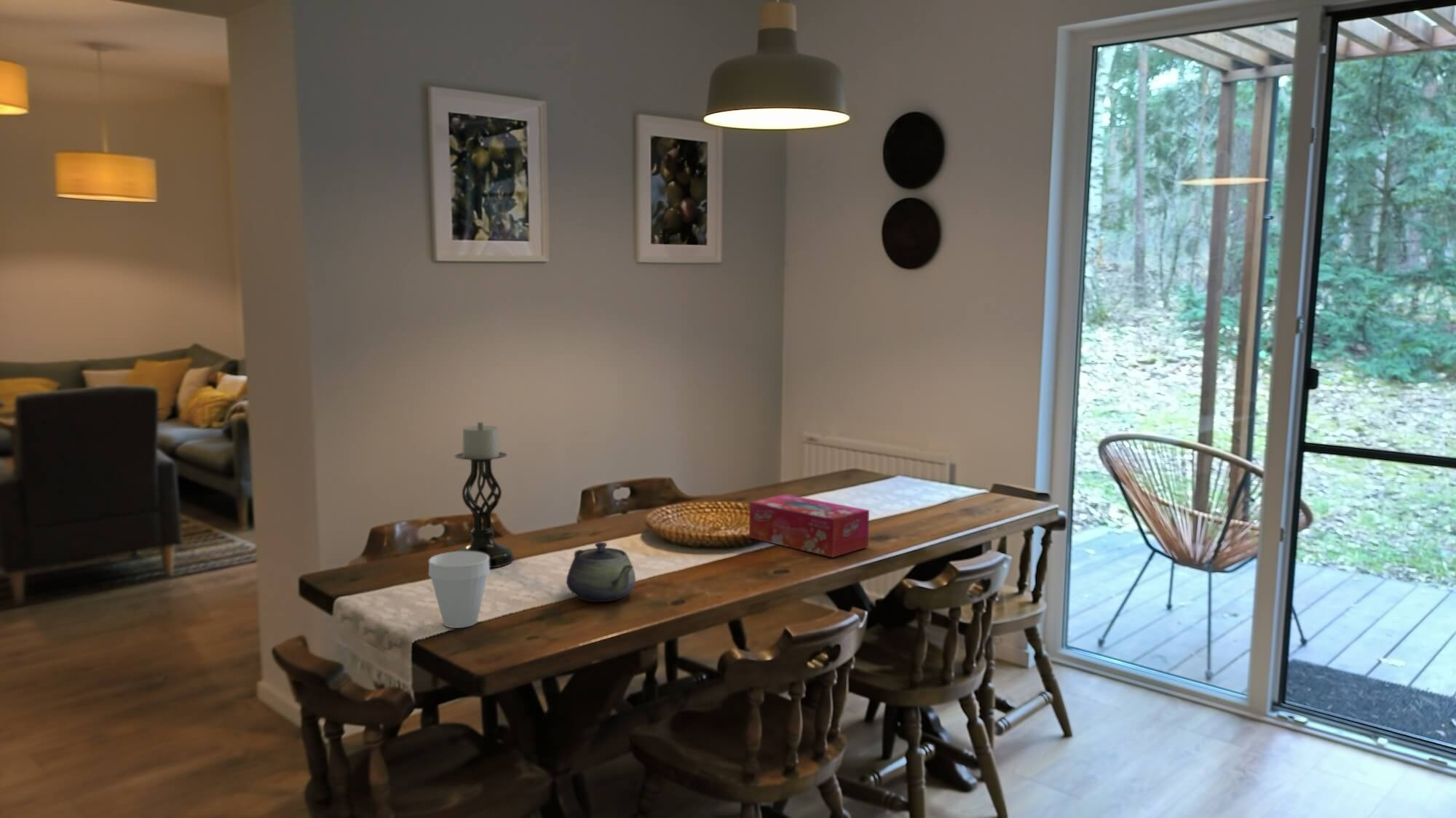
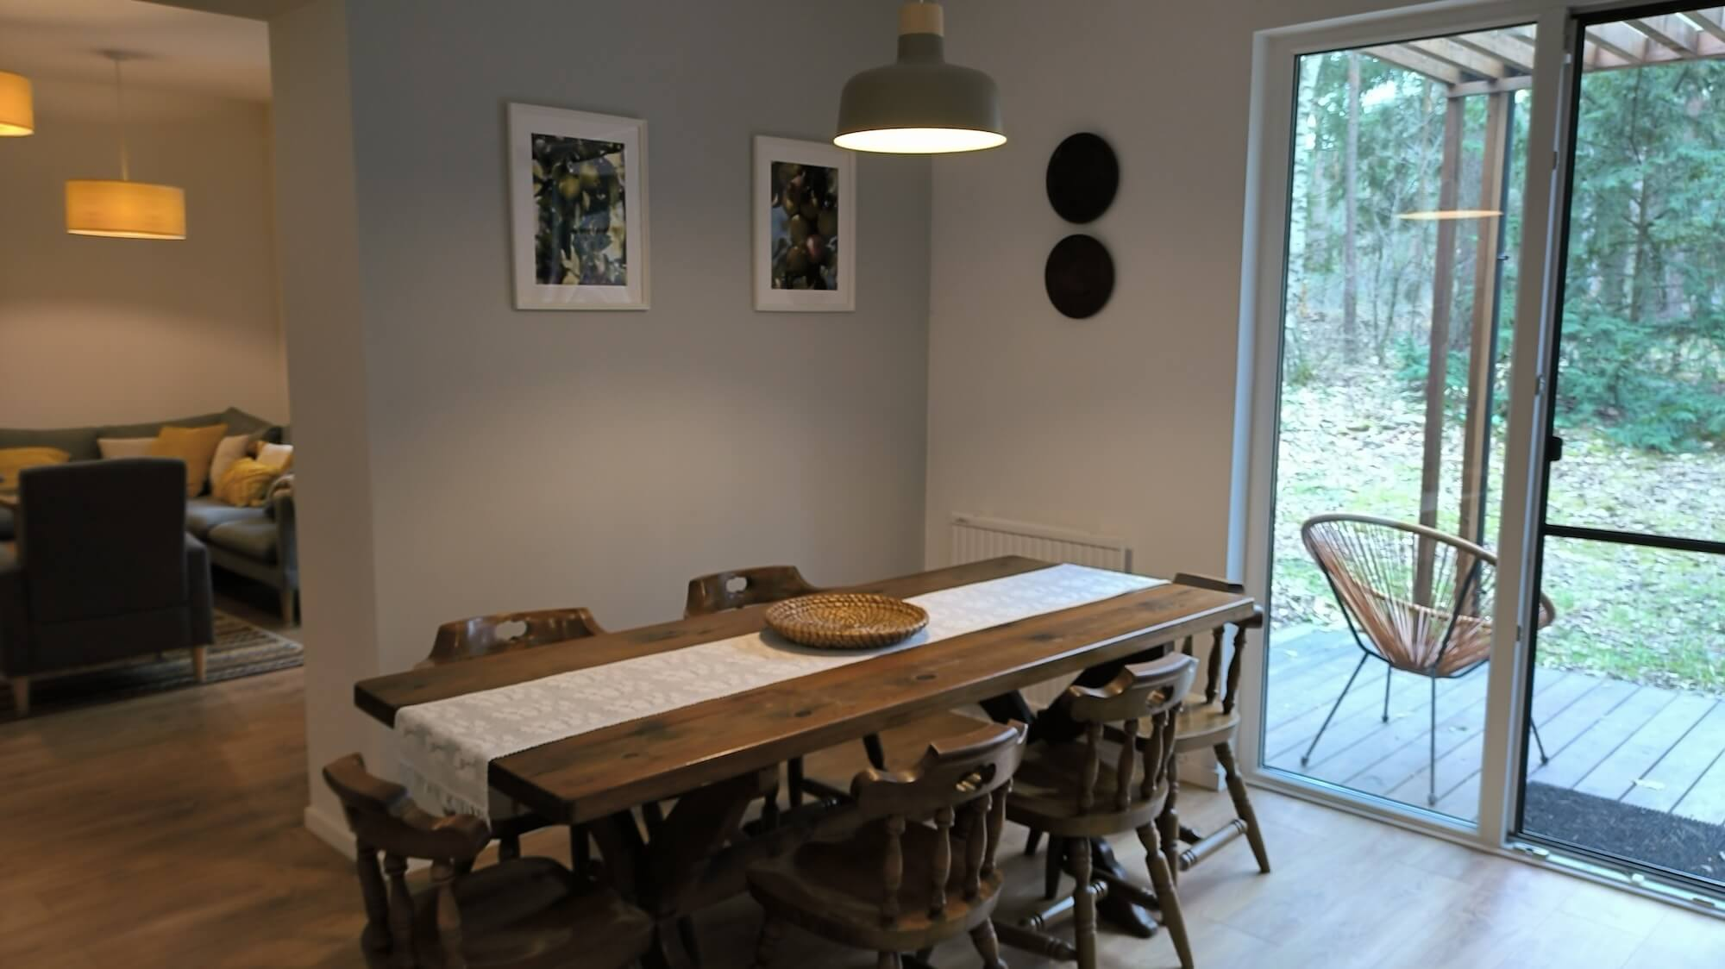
- cup (459, 590)
- candle holder (481, 492)
- teapot (603, 570)
- tissue box (808, 524)
